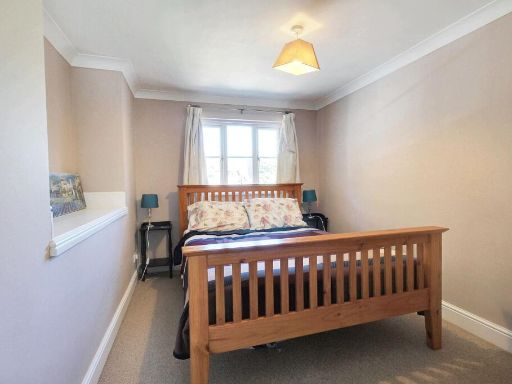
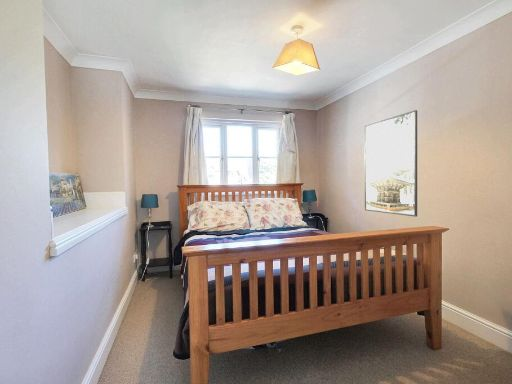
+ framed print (387, 166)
